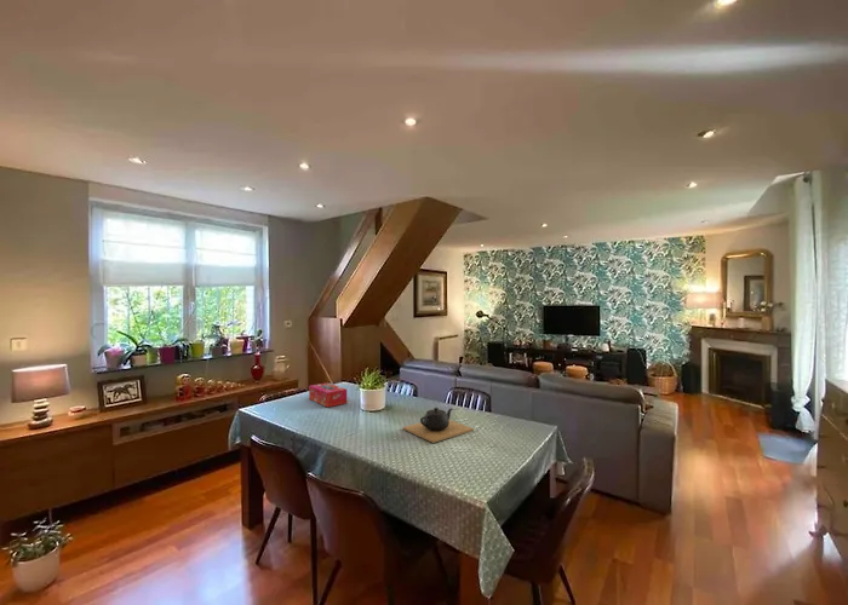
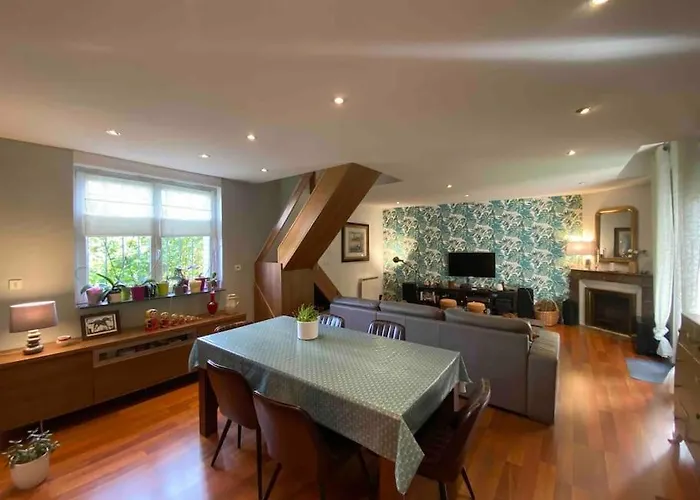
- teapot (437, 417)
- tissue box (327, 393)
